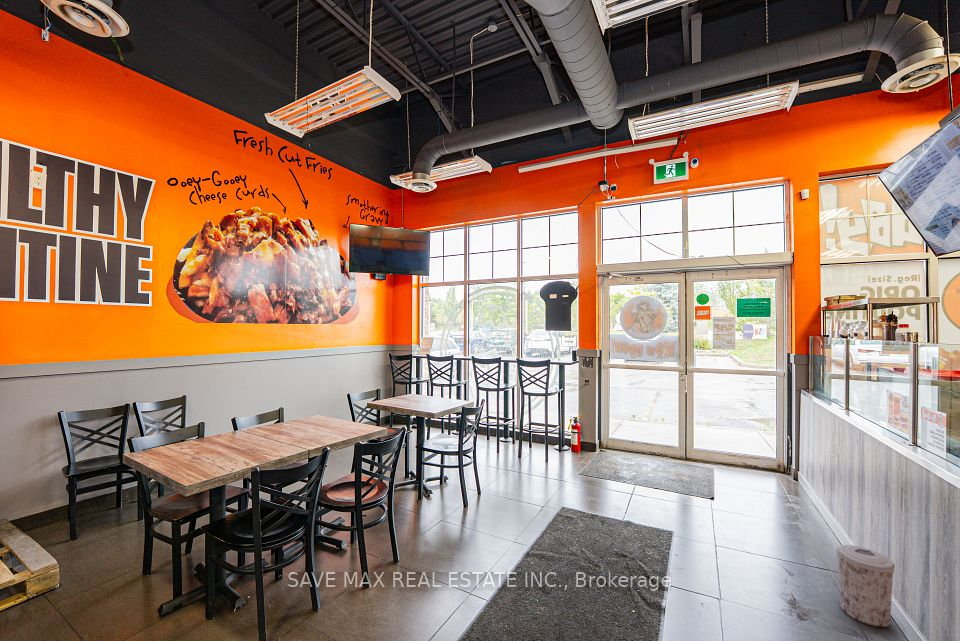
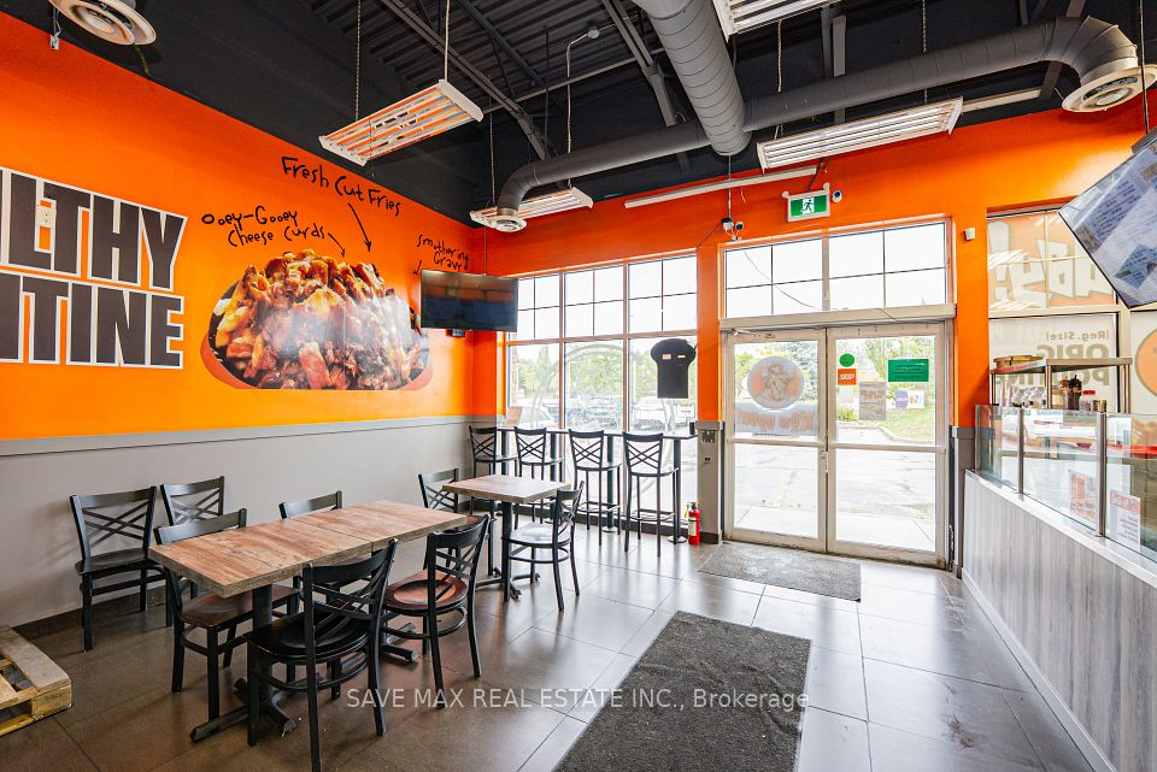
- trash can (864, 582)
